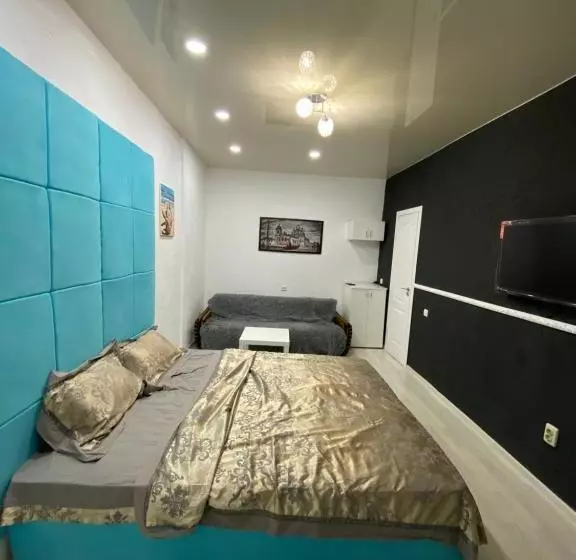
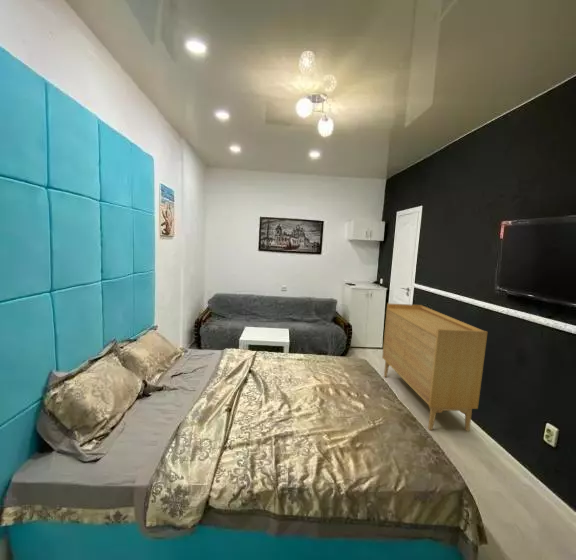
+ sideboard (423, 357)
